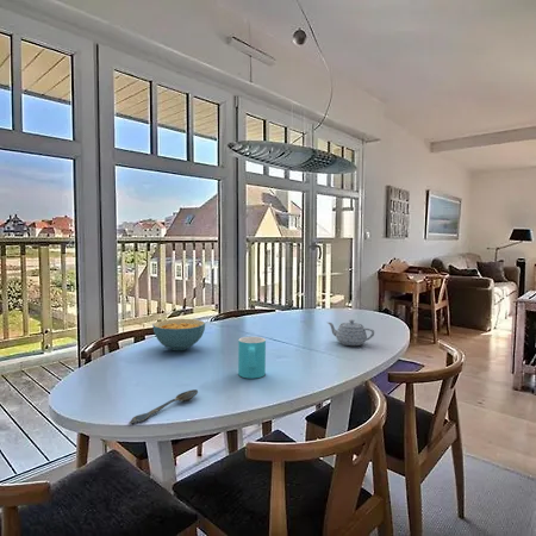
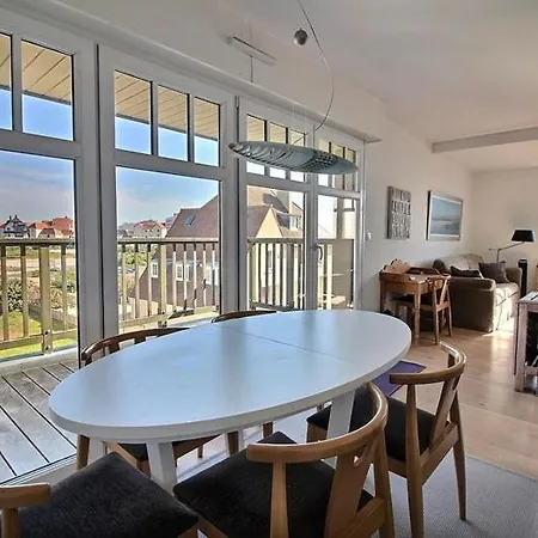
- spoon (166, 405)
- cereal bowl (179, 336)
- cup (249, 357)
- teapot (349, 331)
